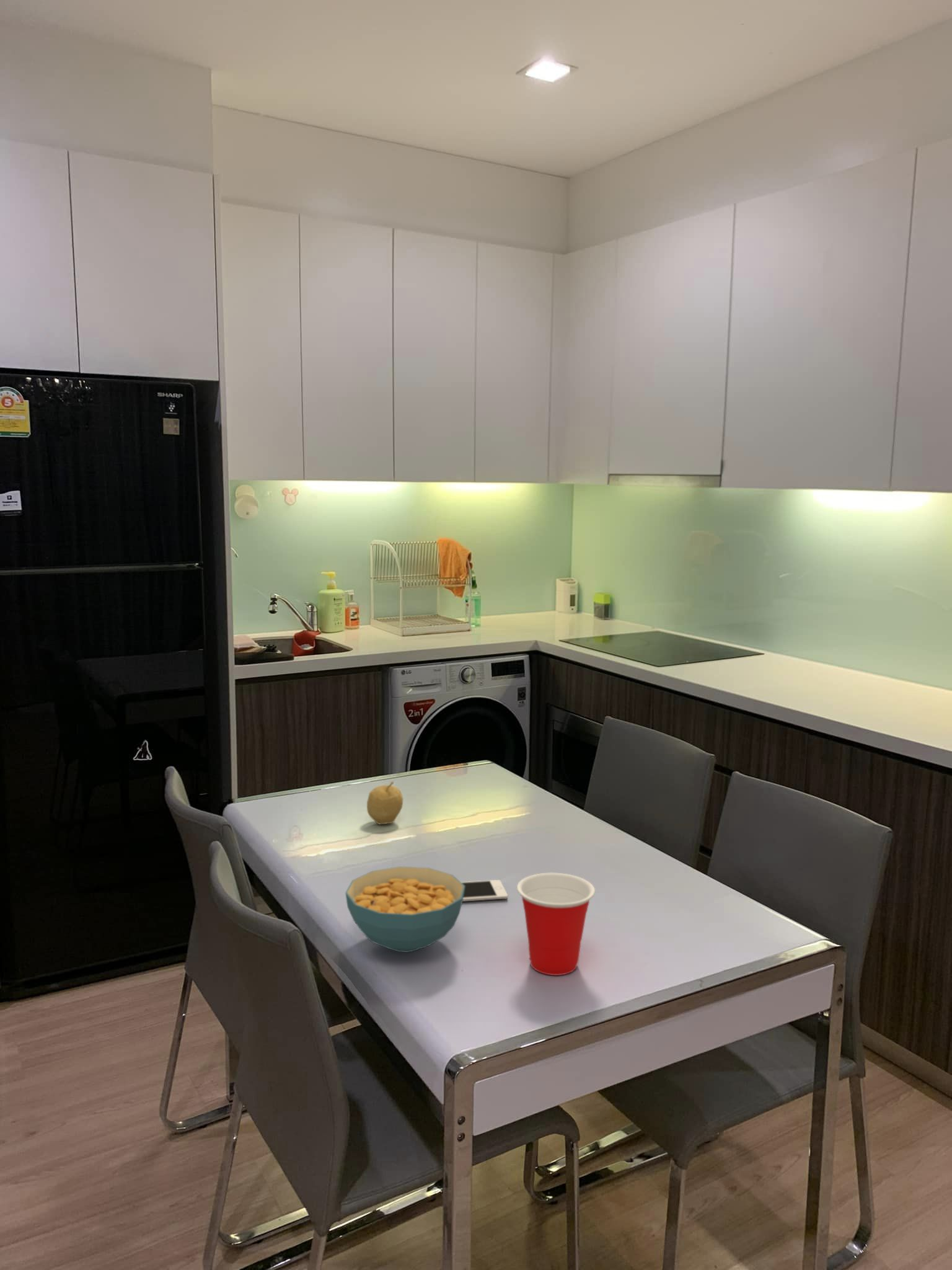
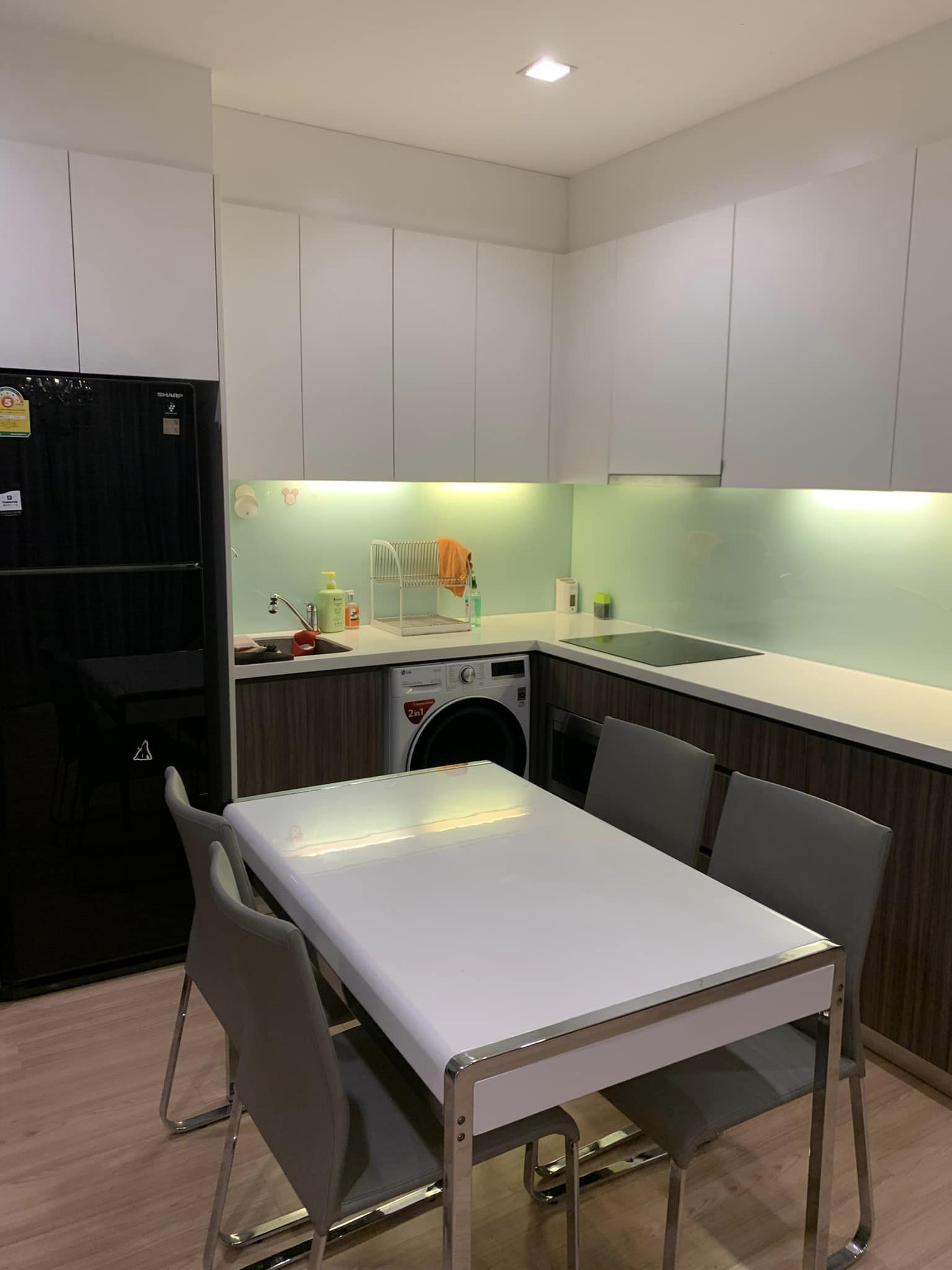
- cereal bowl (405, 917)
- fruit (385, 801)
- cup (555, 926)
- cell phone (464, 891)
